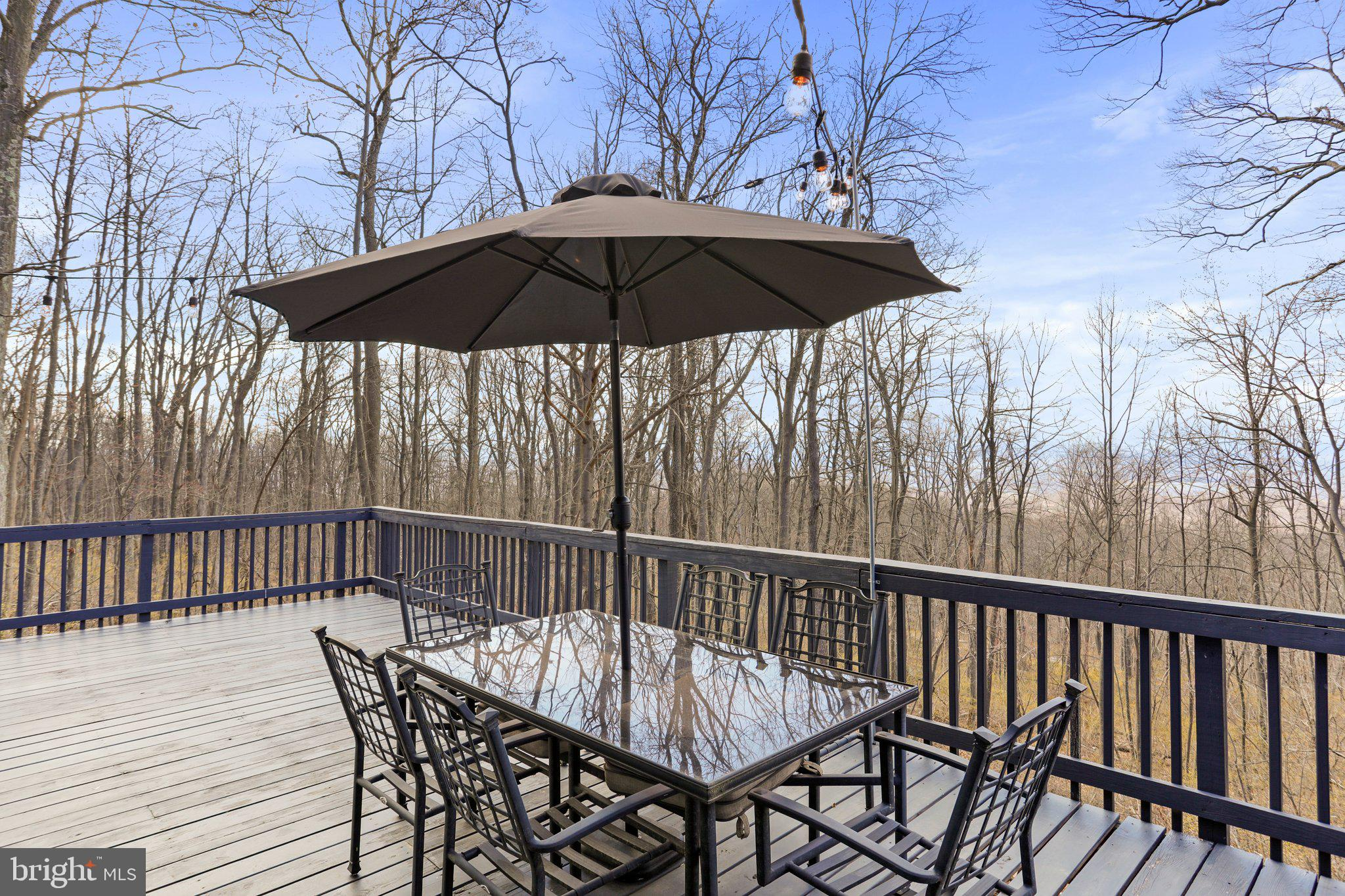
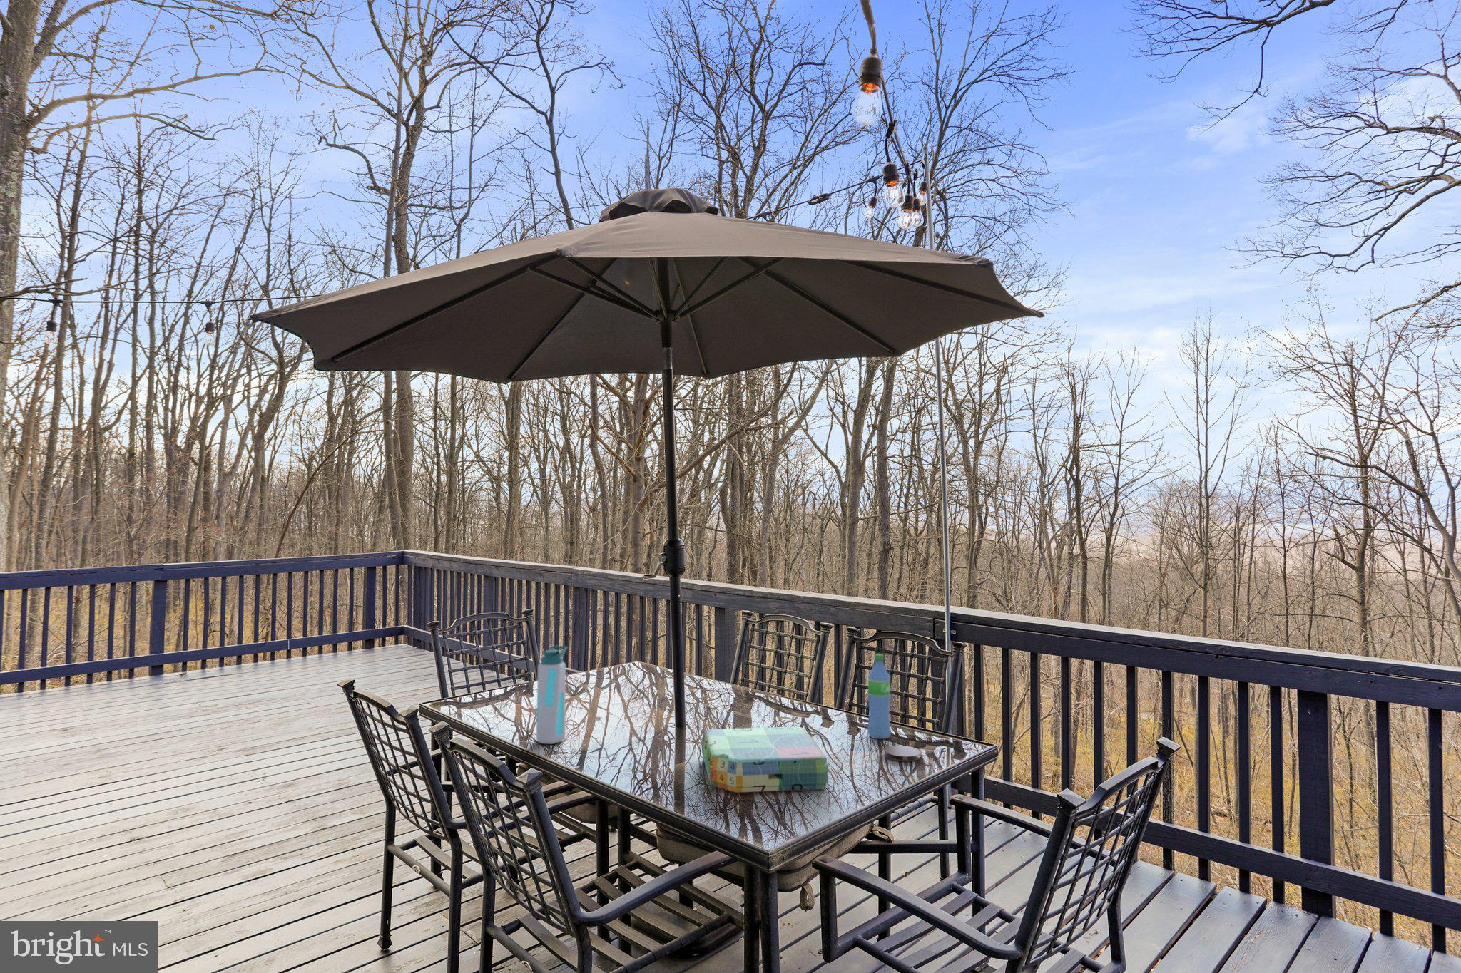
+ board game (761, 756)
+ water bottle (552, 694)
+ coaster (902, 753)
+ water bottle (879, 695)
